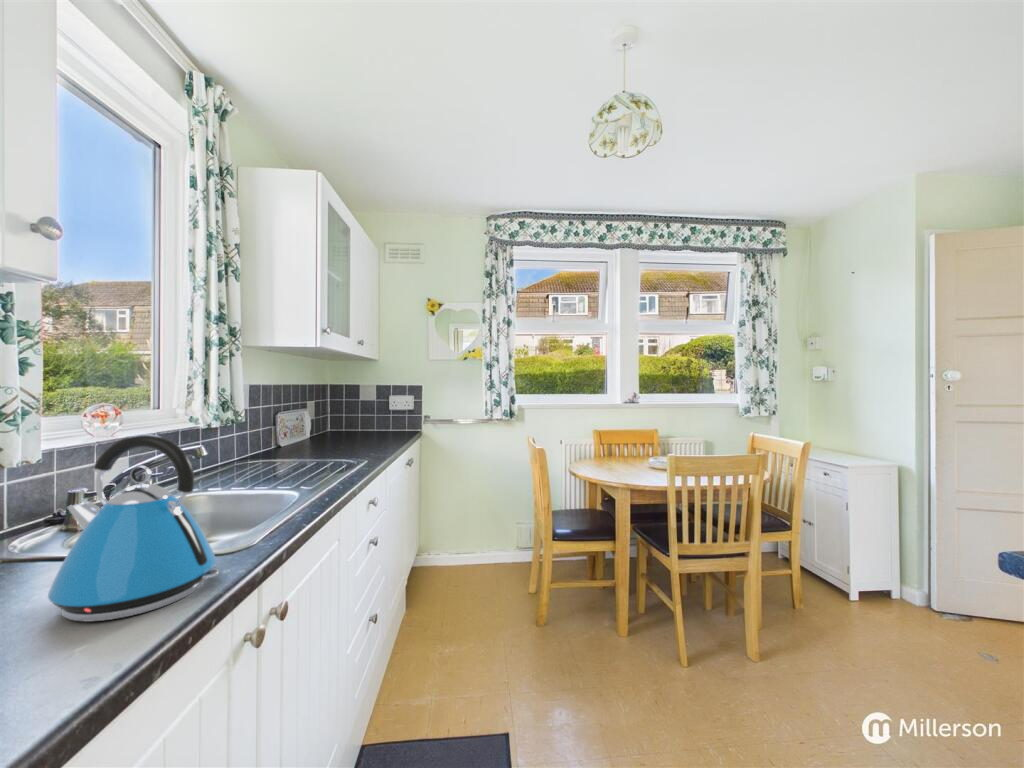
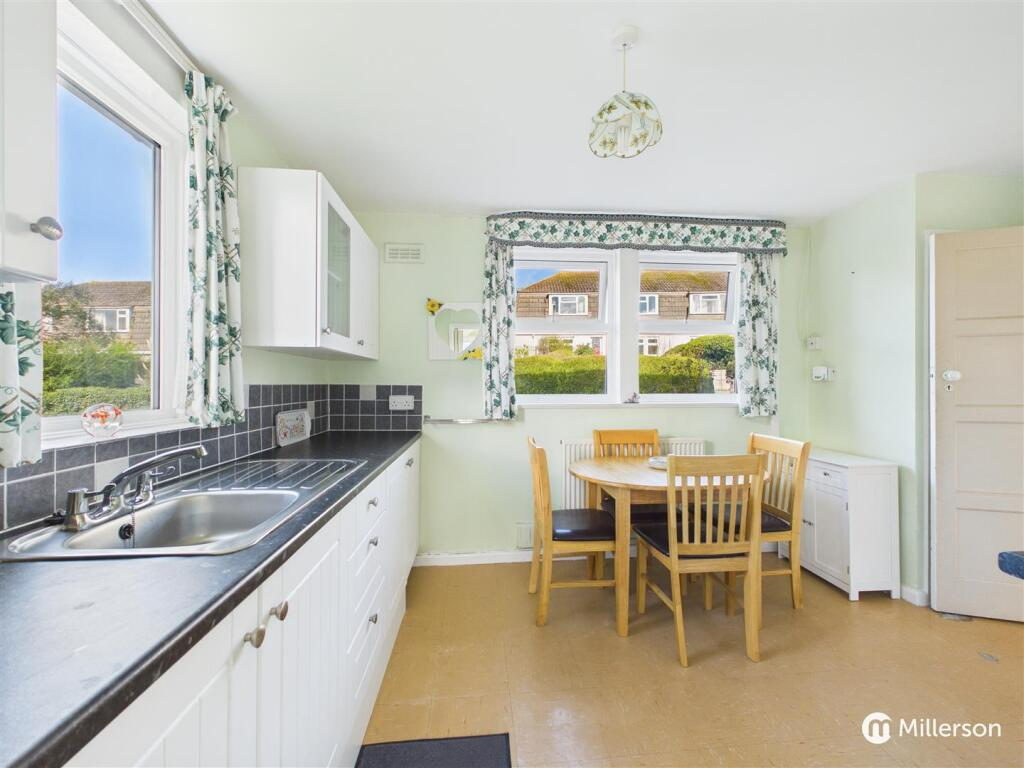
- kettle (145, 513)
